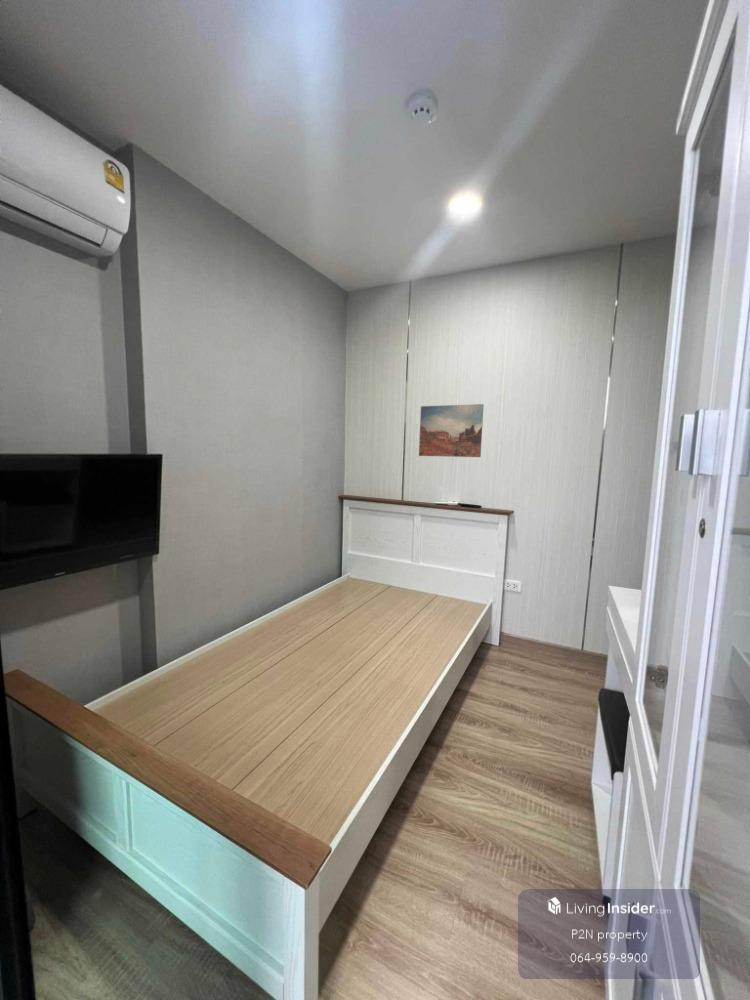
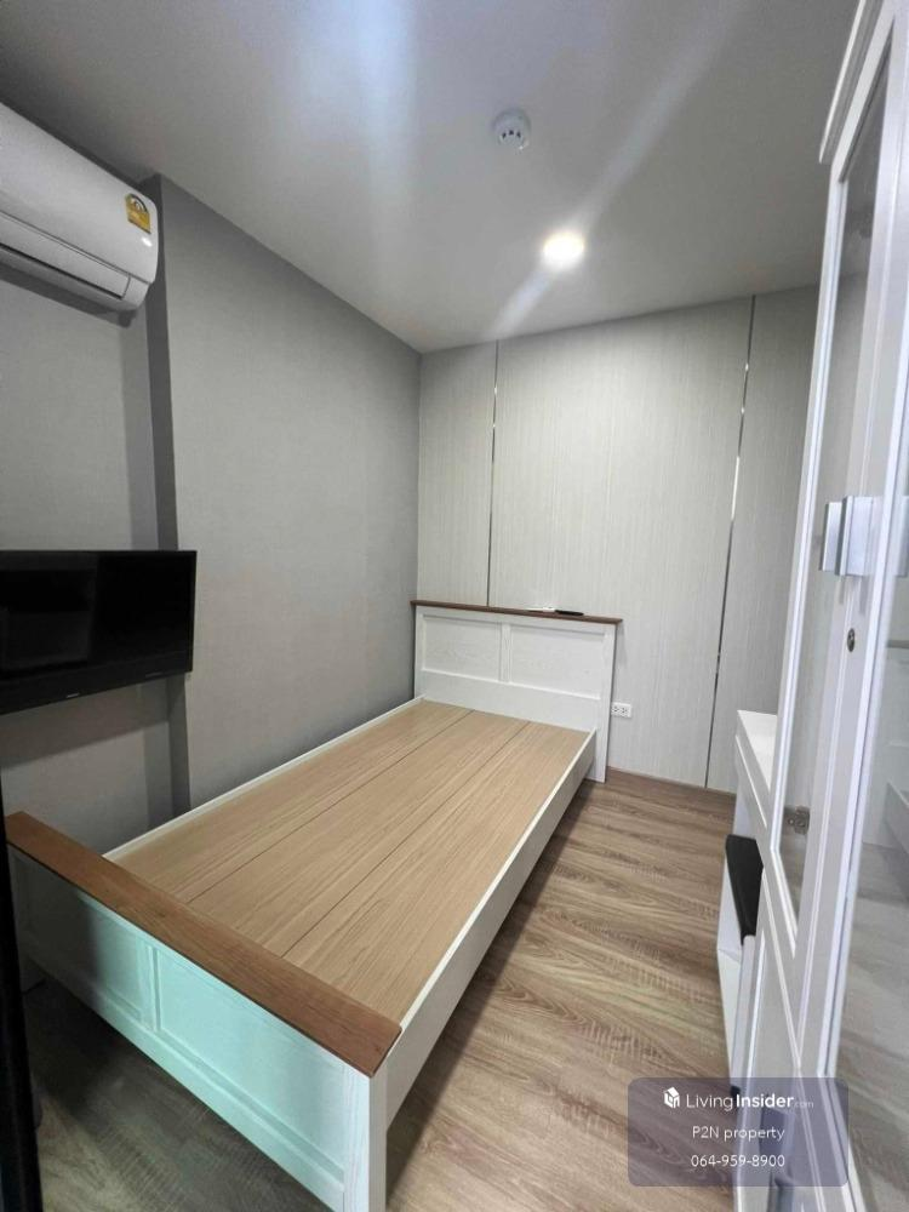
- wall art (449, 431)
